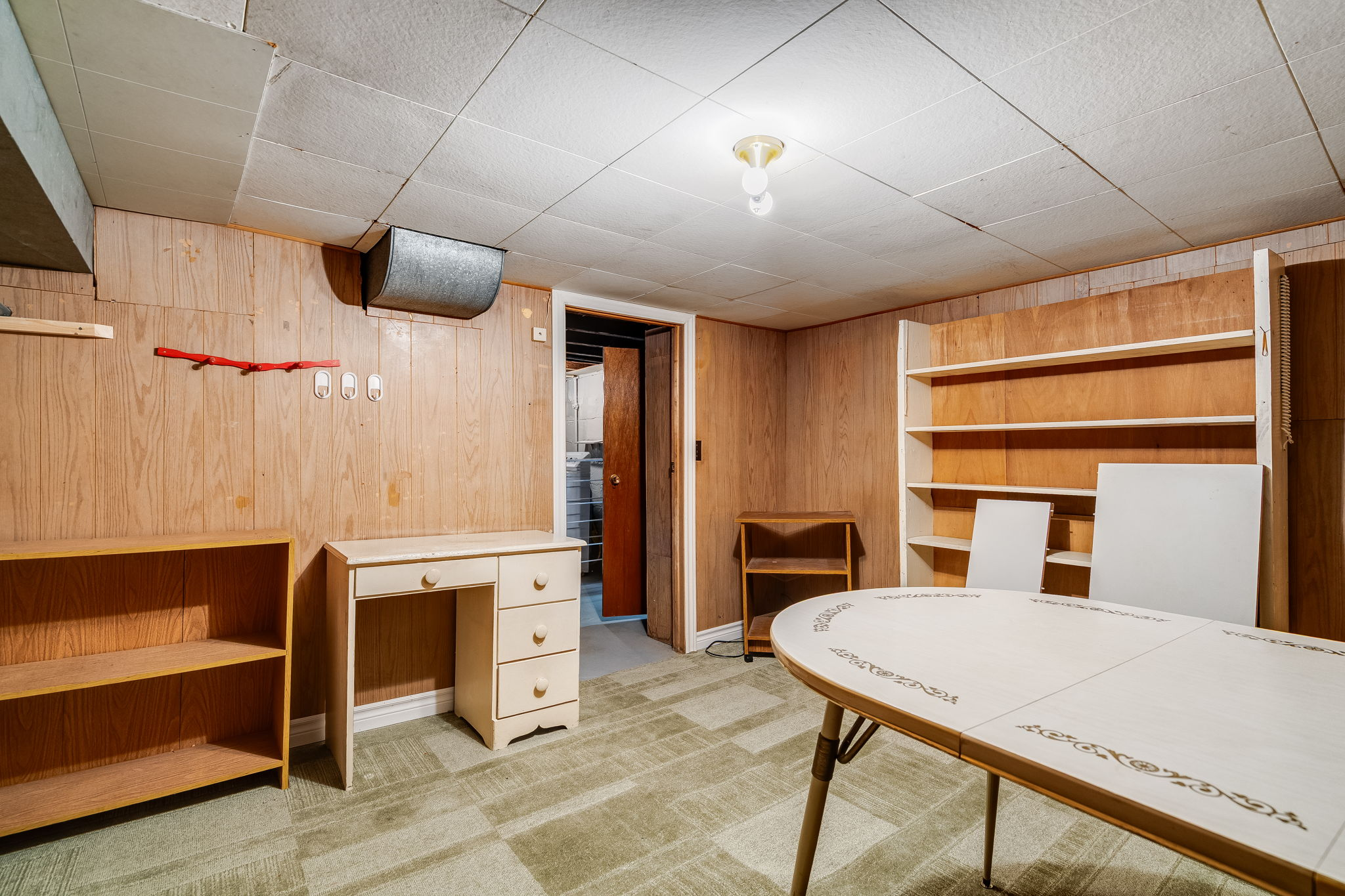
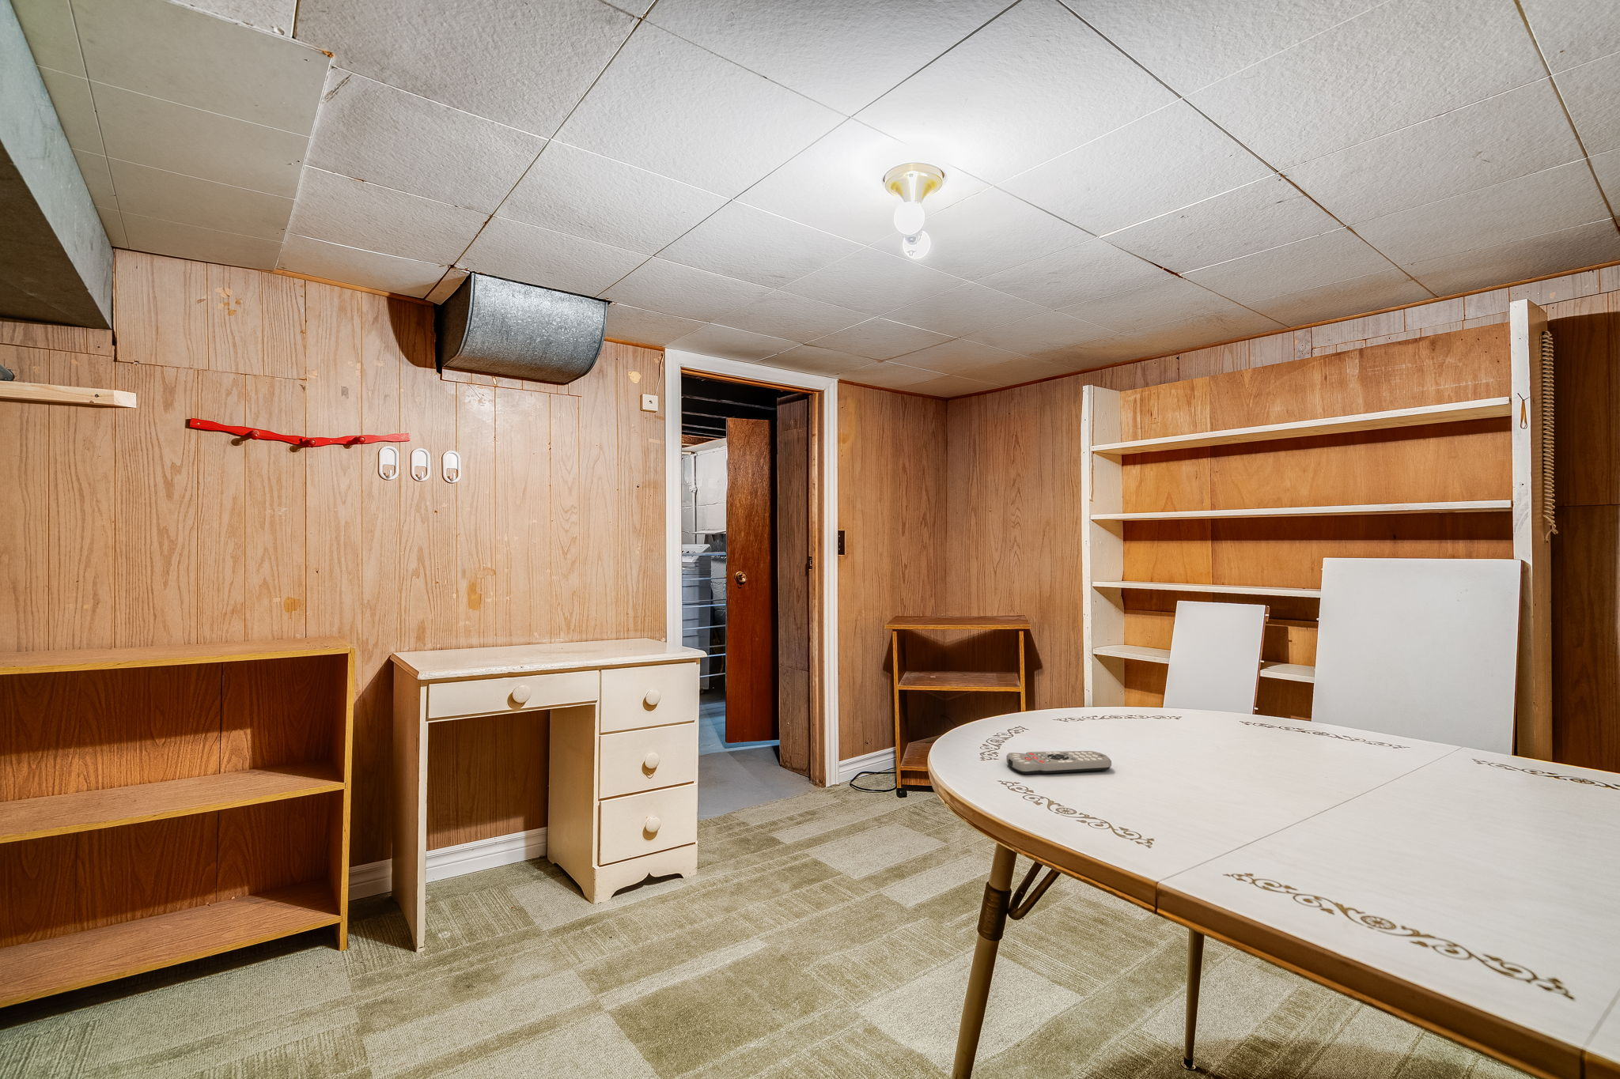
+ remote control (1059, 762)
